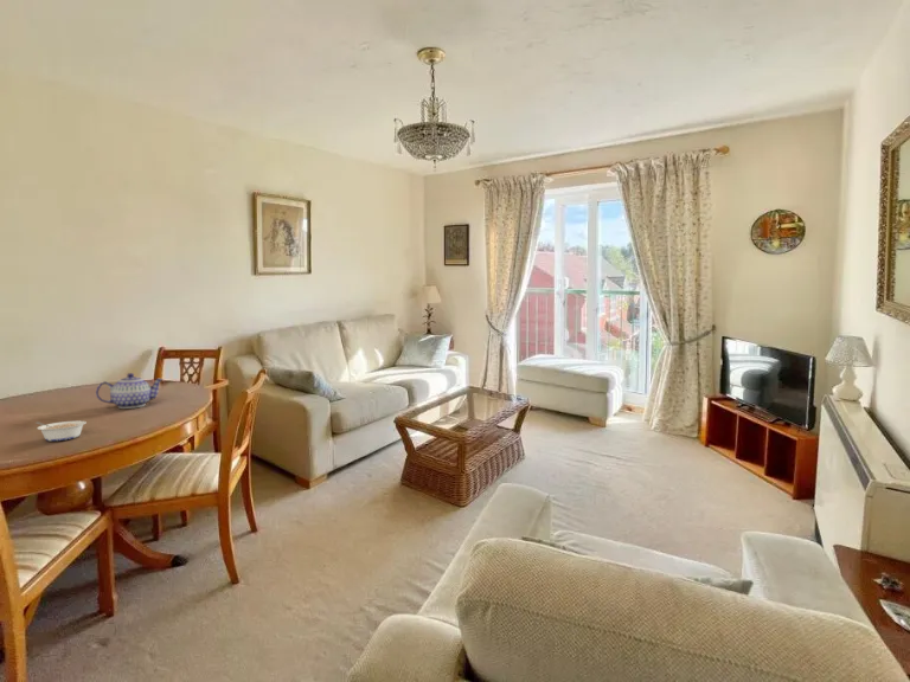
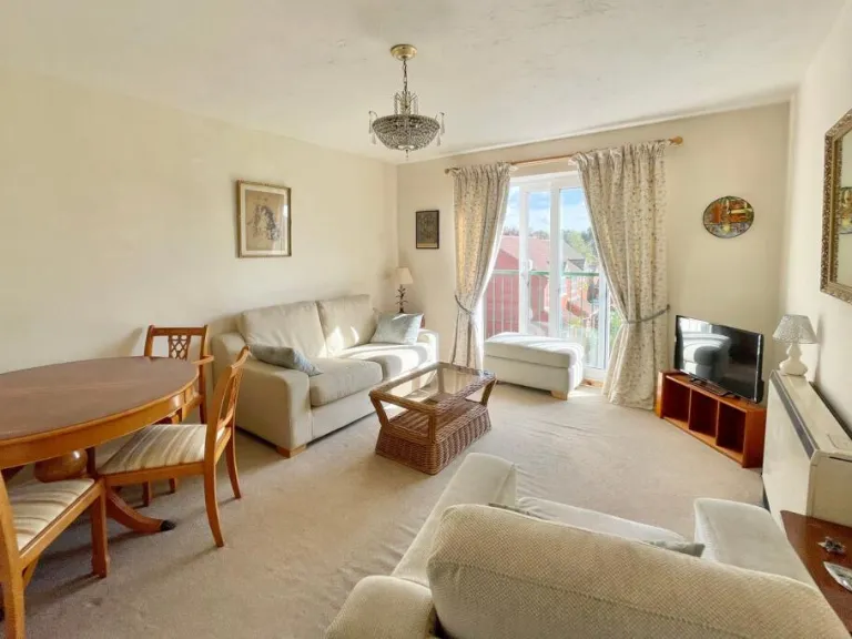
- legume (60, 430)
- teapot (130, 390)
